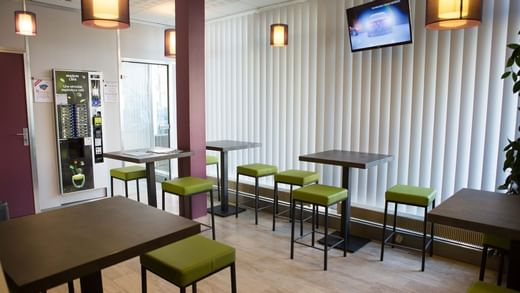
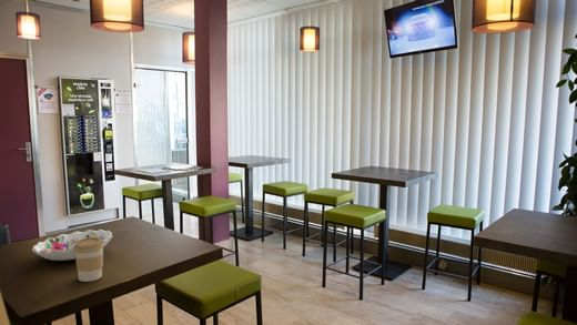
+ decorative bowl (73, 245)
+ coffee cup (89, 258)
